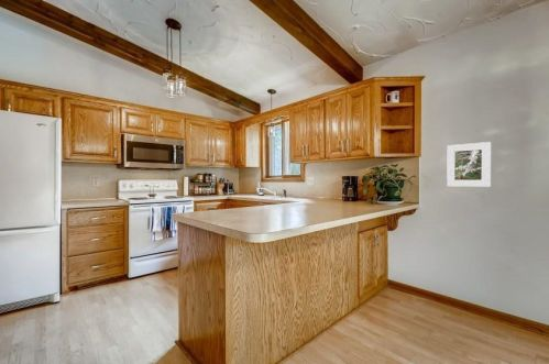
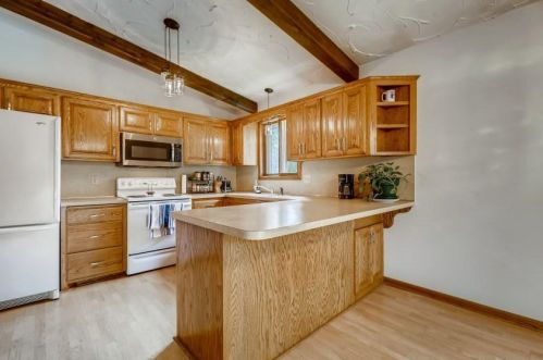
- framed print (468, 165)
